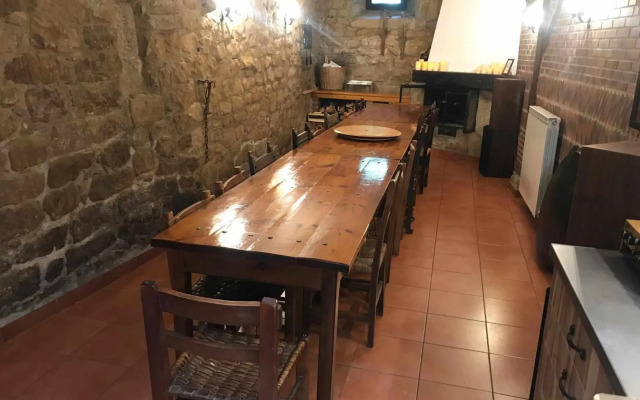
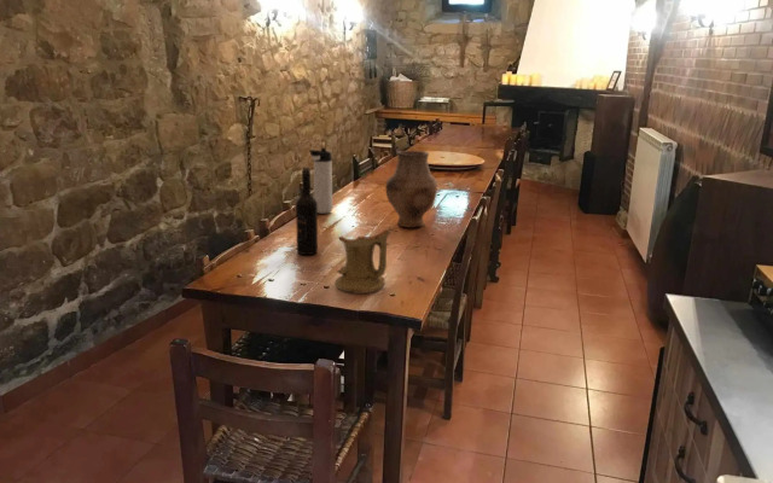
+ thermos bottle (320, 181)
+ vase (412, 188)
+ wooden bowl (362, 256)
+ wine bottle (307, 210)
